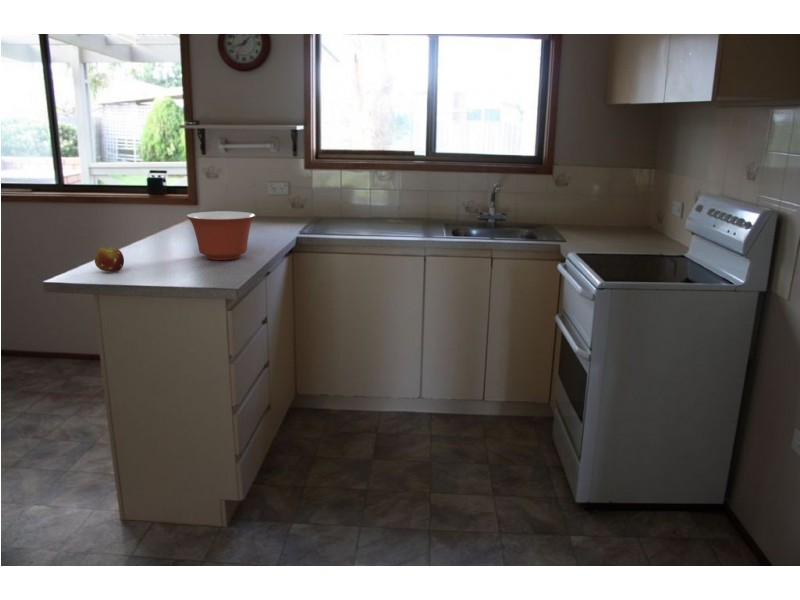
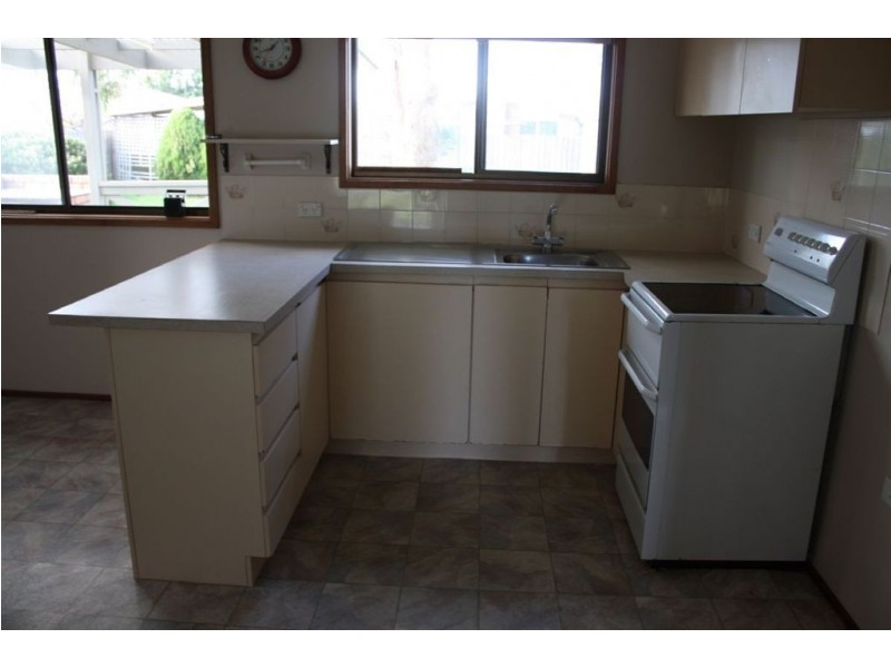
- mixing bowl (222, 236)
- fruit (109, 259)
